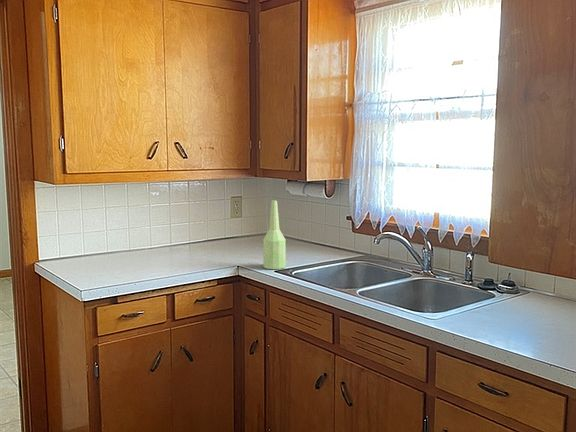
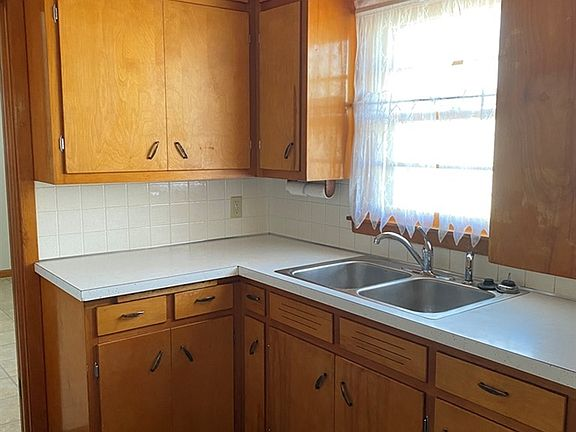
- bottle (274, 233)
